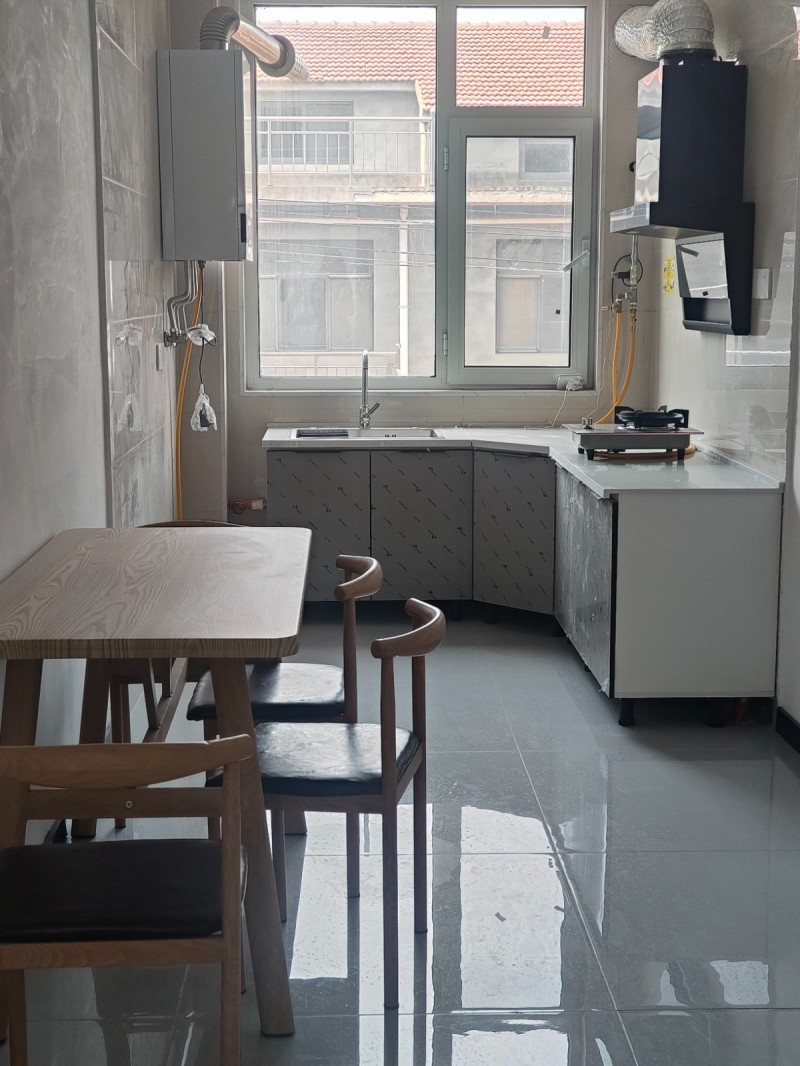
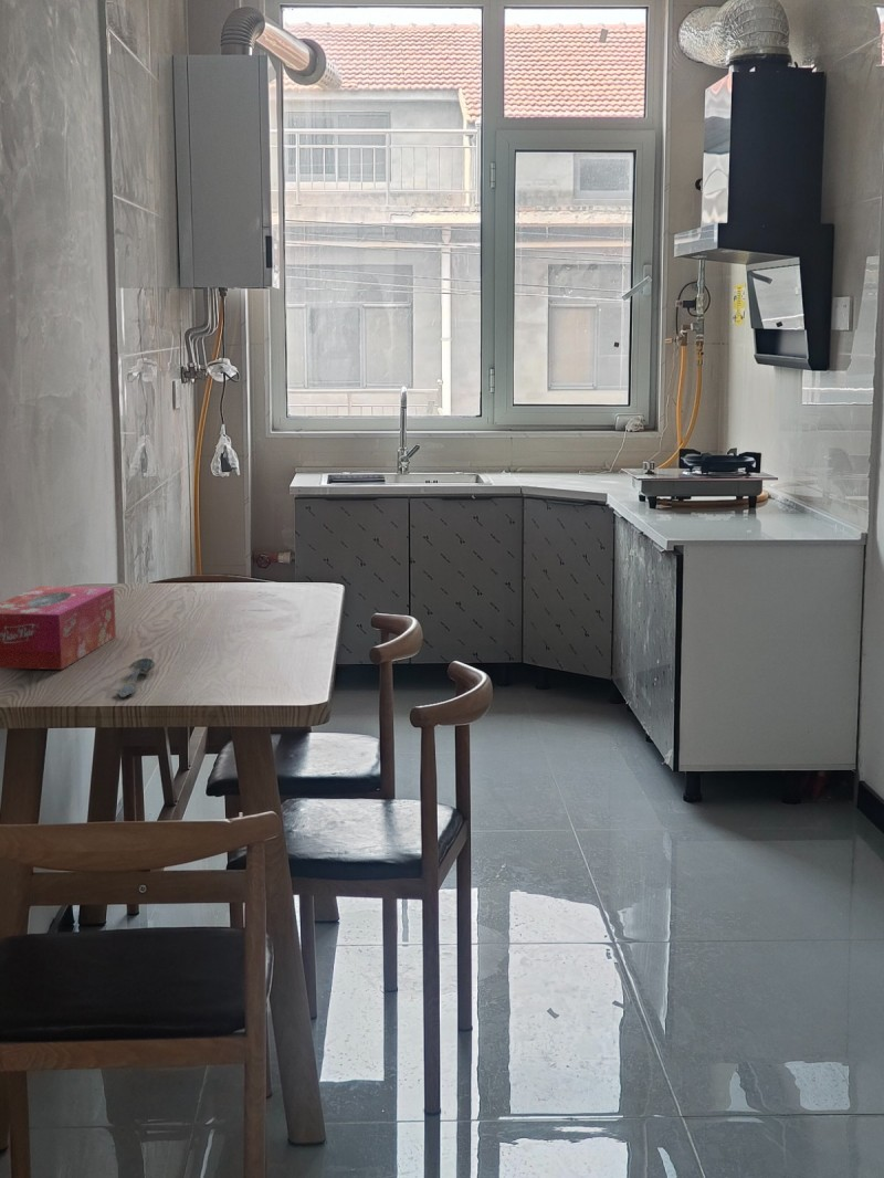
+ tissue box (50, 625)
+ spoon (135, 676)
